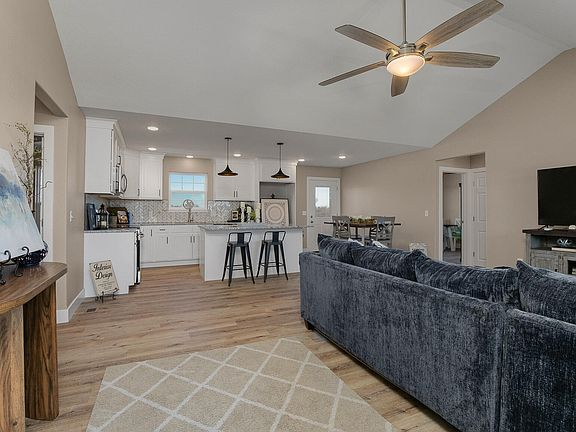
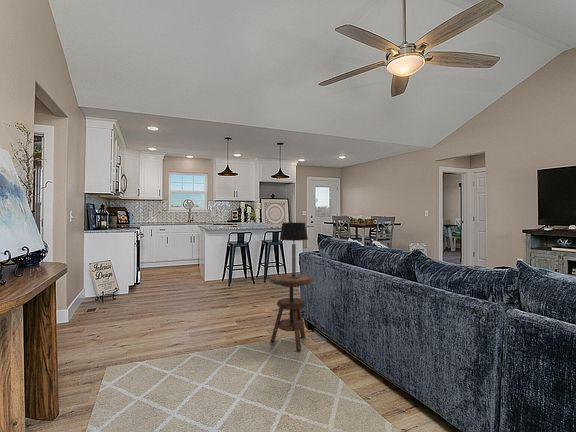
+ side table (291, 310)
+ table lamp (293, 249)
